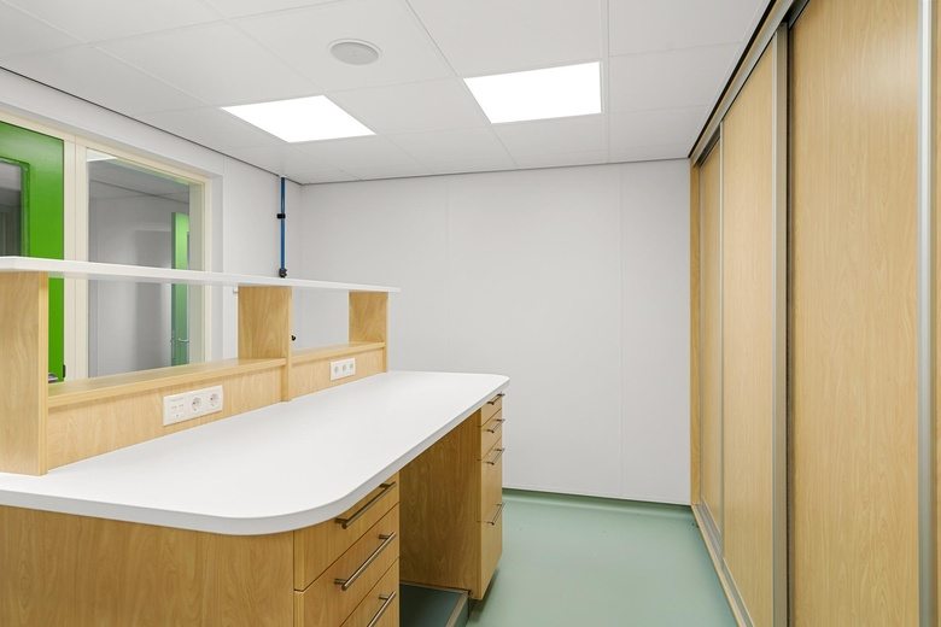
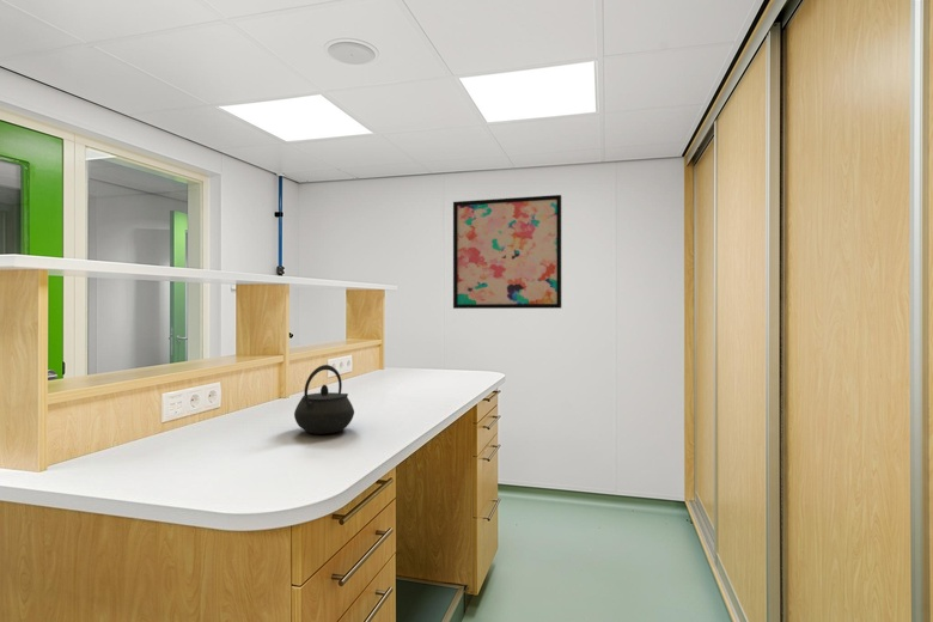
+ kettle (327, 397)
+ wall art (506, 254)
